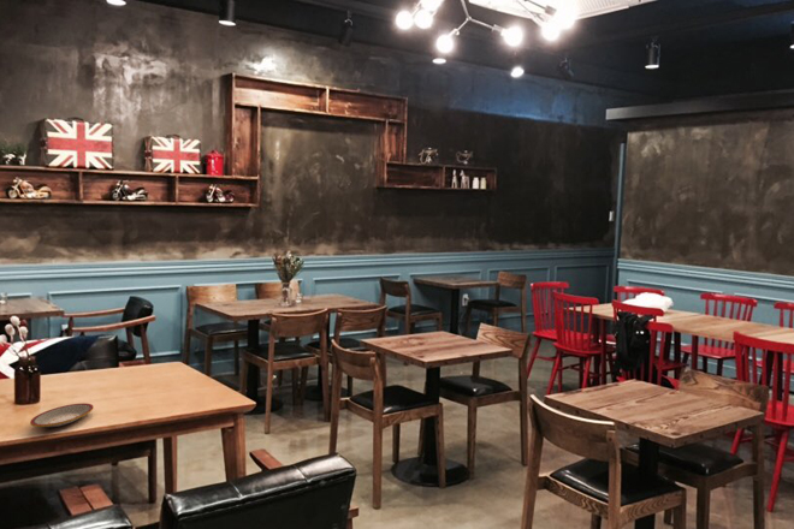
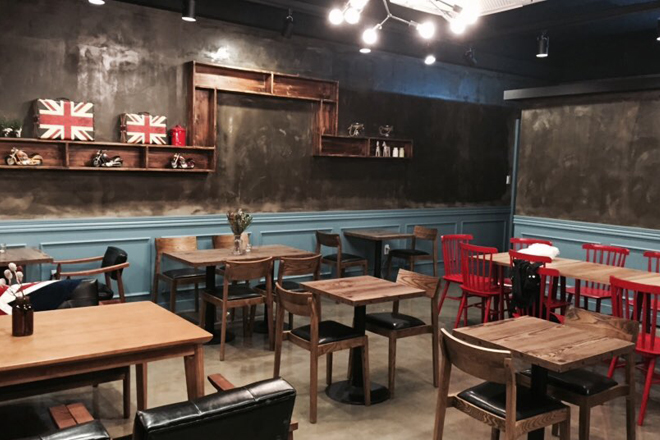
- plate (63, 416)
